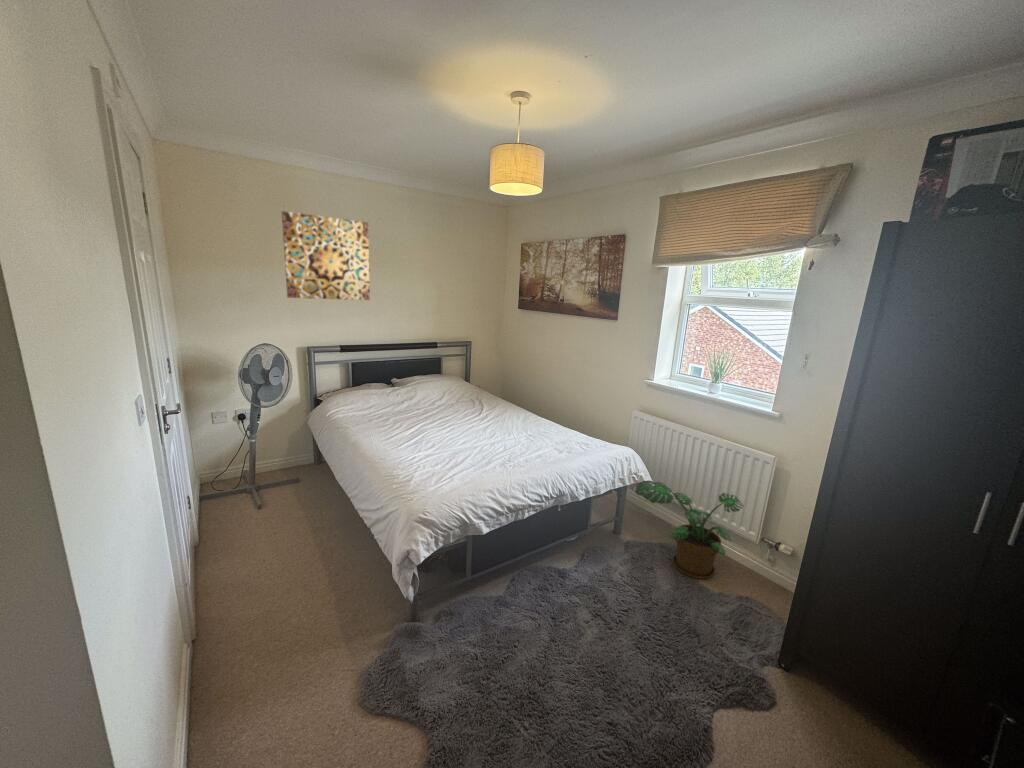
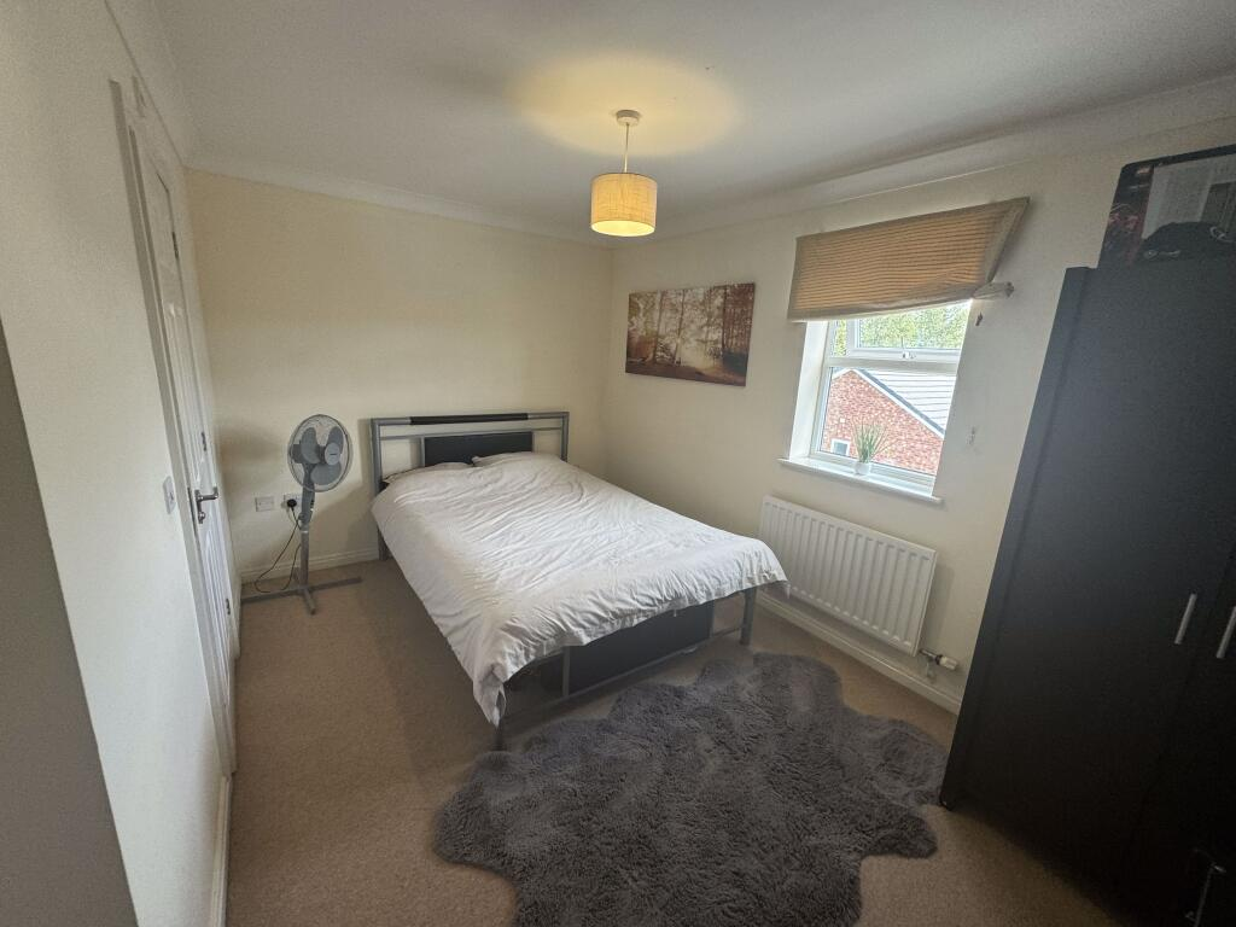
- potted plant (688, 525)
- wall art (328, 259)
